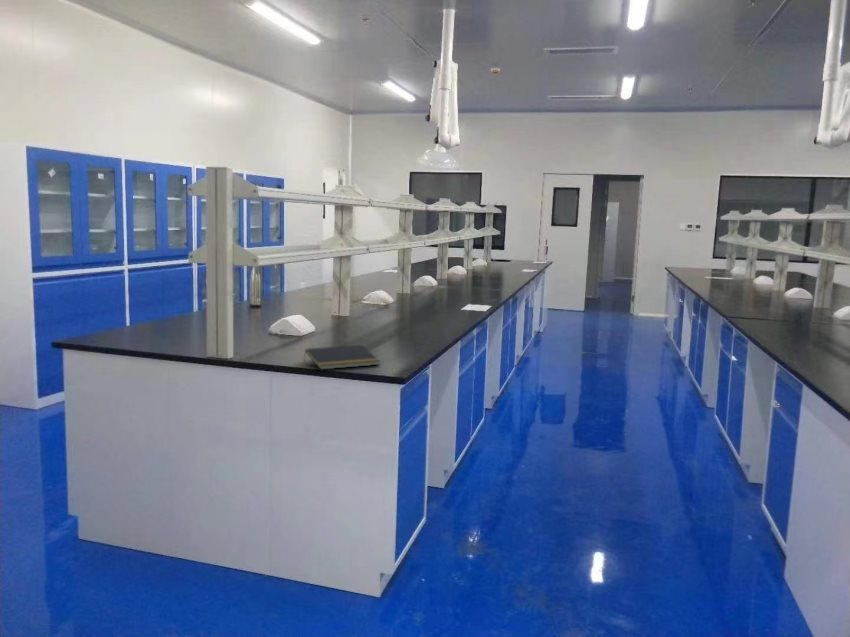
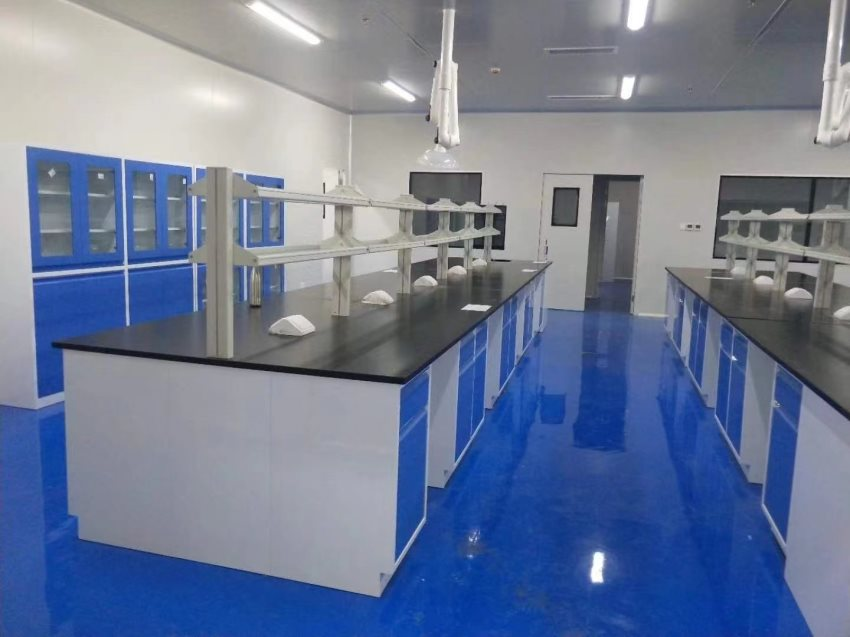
- notepad (342, 356)
